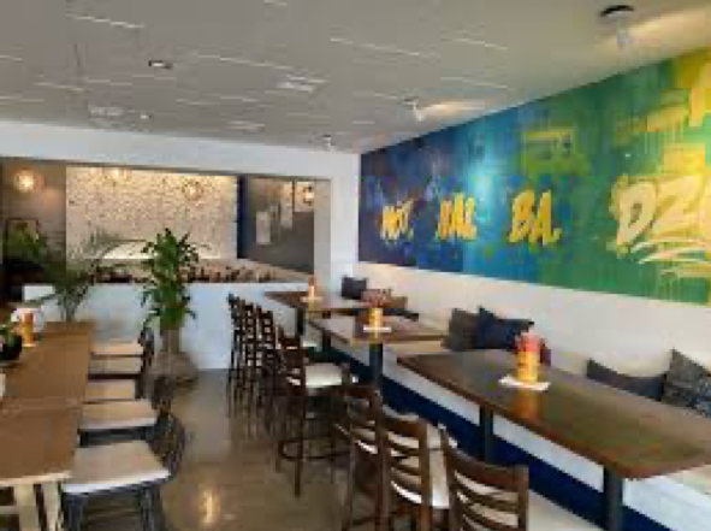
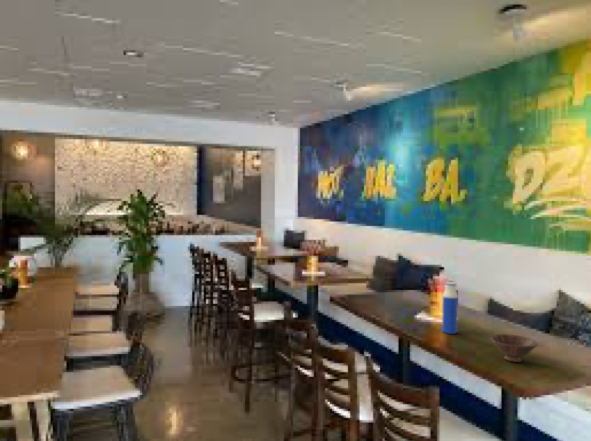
+ bowl (513, 349)
+ water bottle (450, 307)
